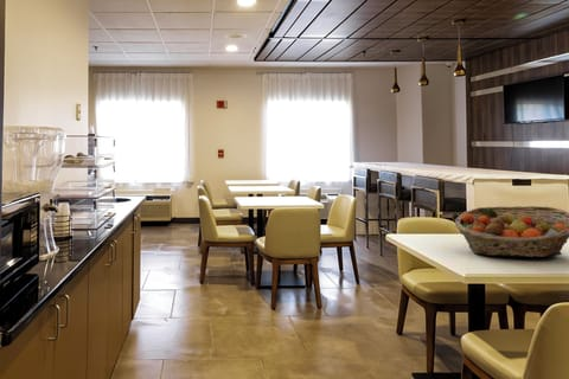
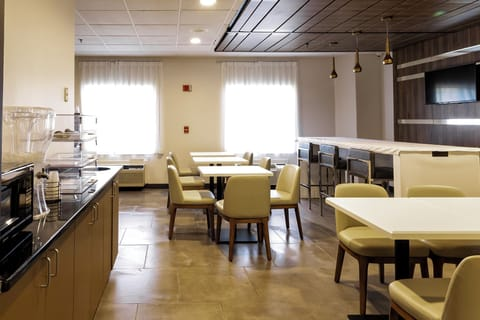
- fruit basket (514, 230)
